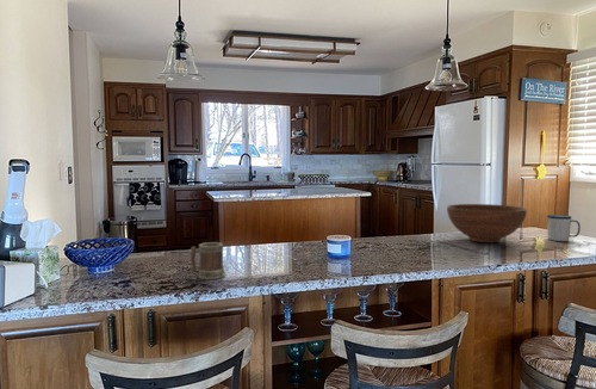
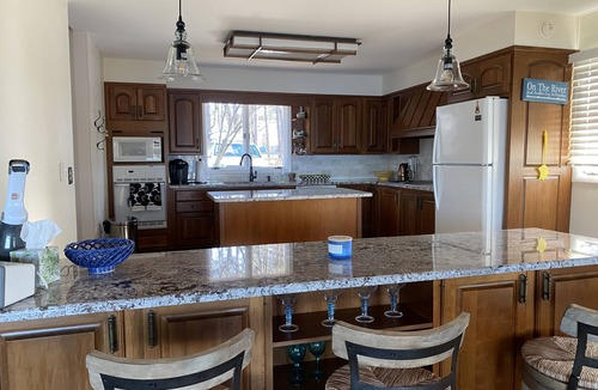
- mug (207, 259)
- fruit bowl (484, 223)
- mug (560, 228)
